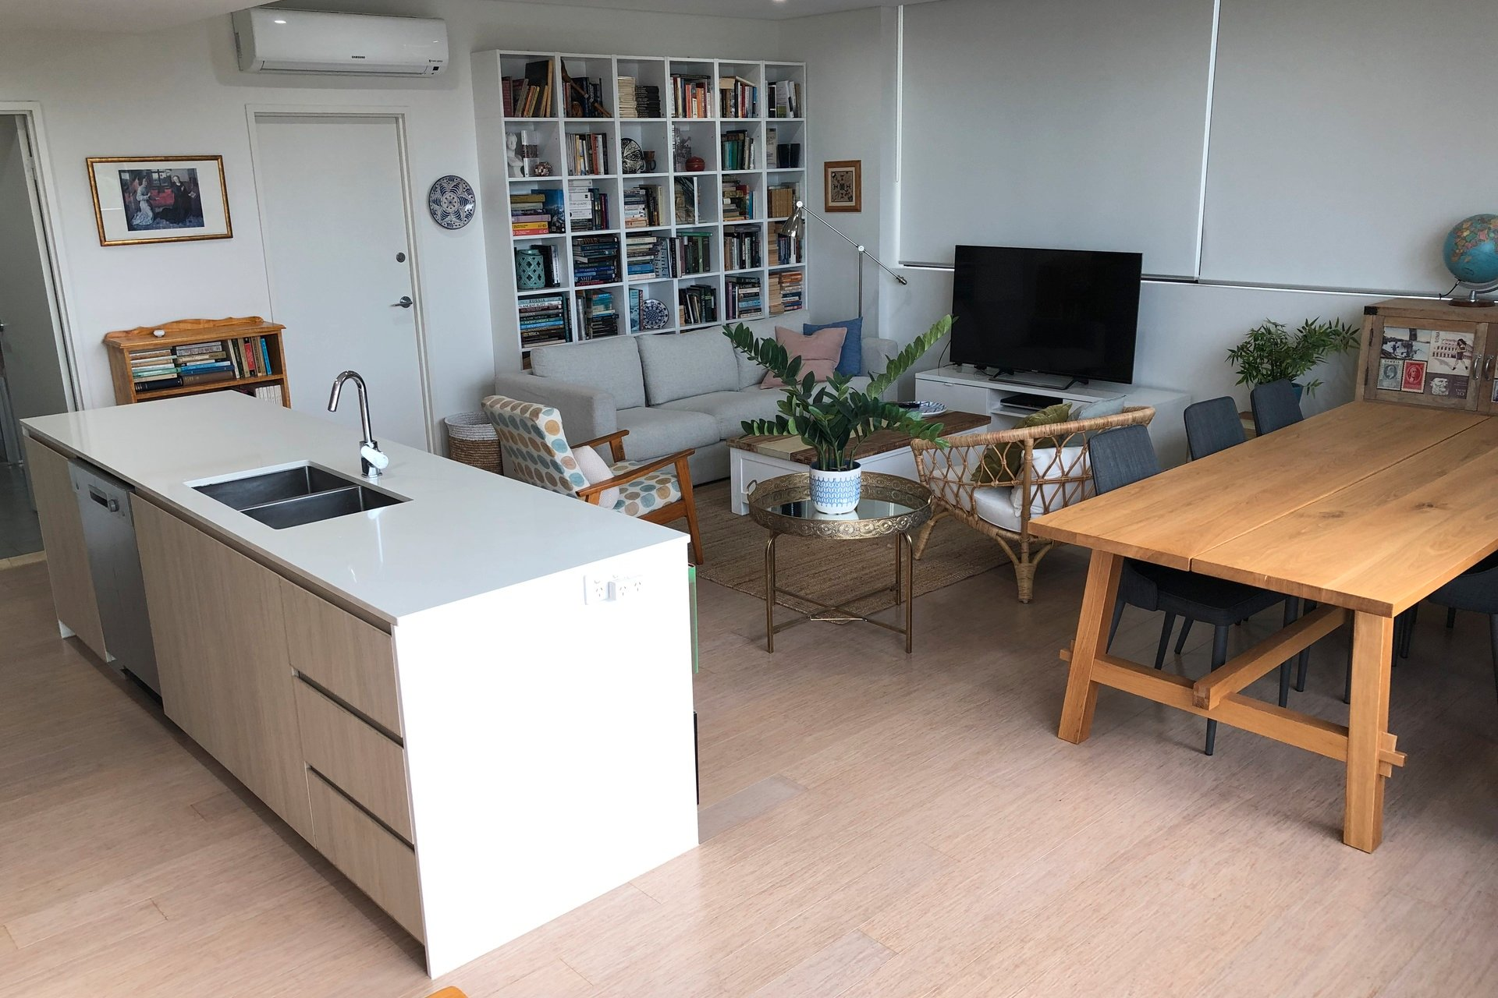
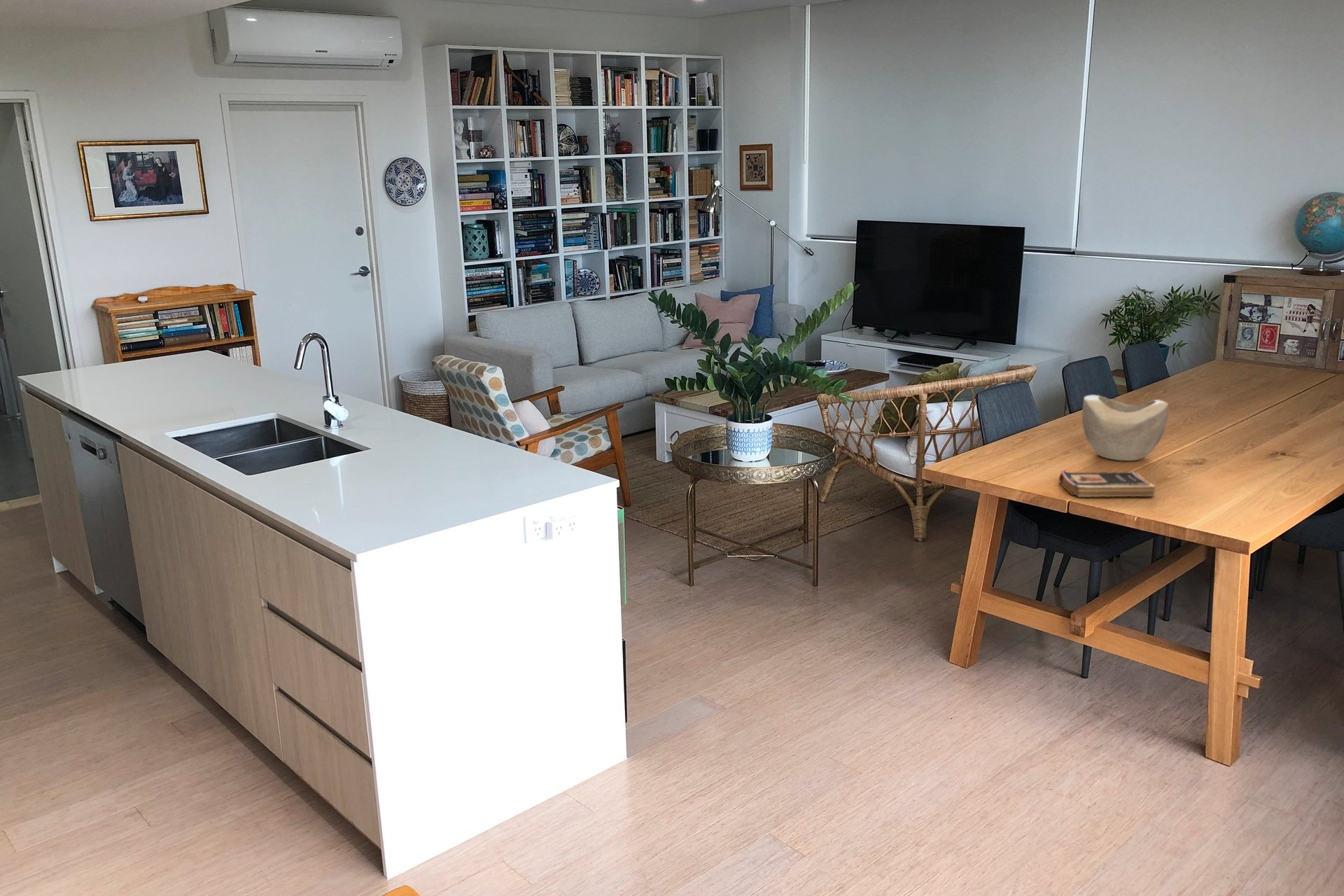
+ book (1107, 483)
+ decorative bowl (1123, 427)
